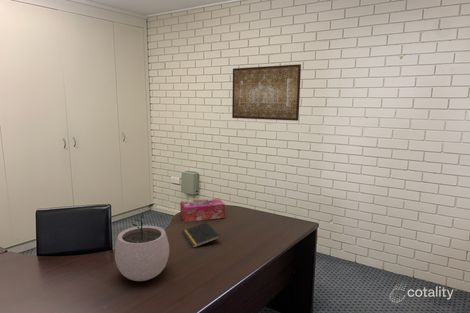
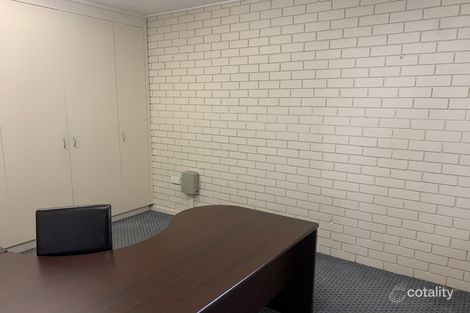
- tissue box (202, 209)
- notepad (200, 234)
- plant pot (142, 245)
- wall art (264, 93)
